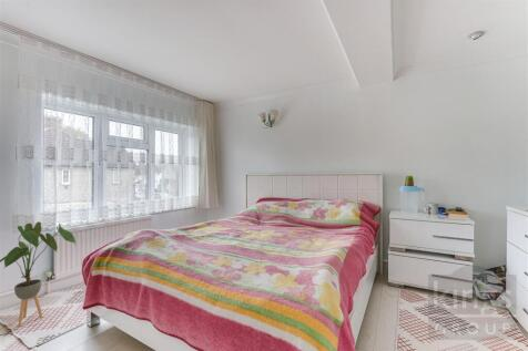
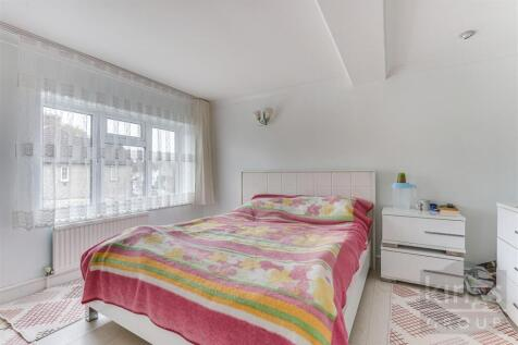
- house plant (32, 269)
